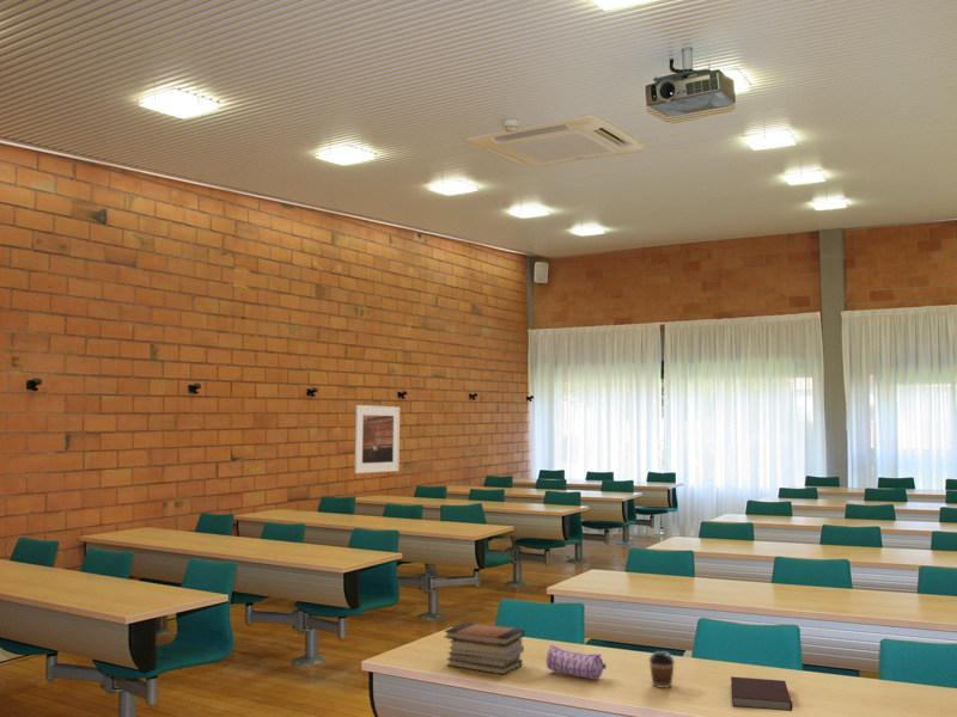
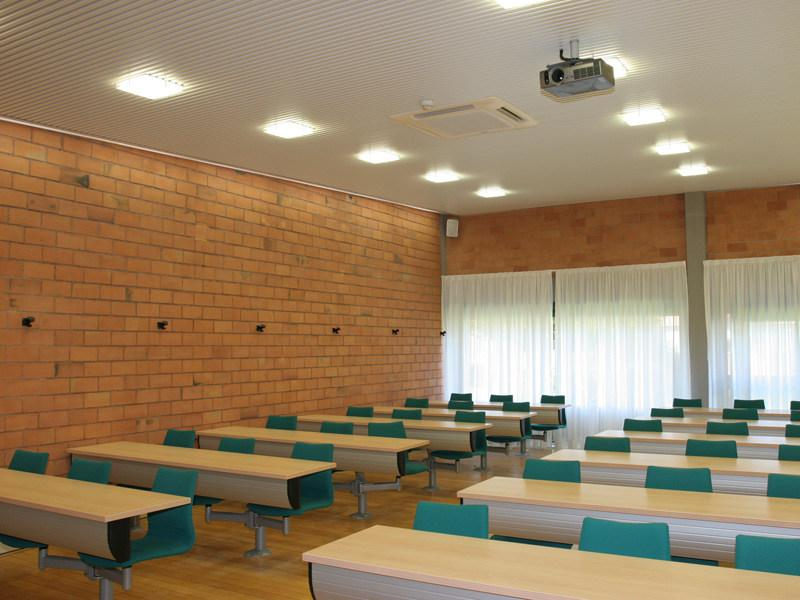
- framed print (377, 439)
- coffee cup (662, 668)
- notebook (760, 693)
- book stack (484, 648)
- pencil case (574, 662)
